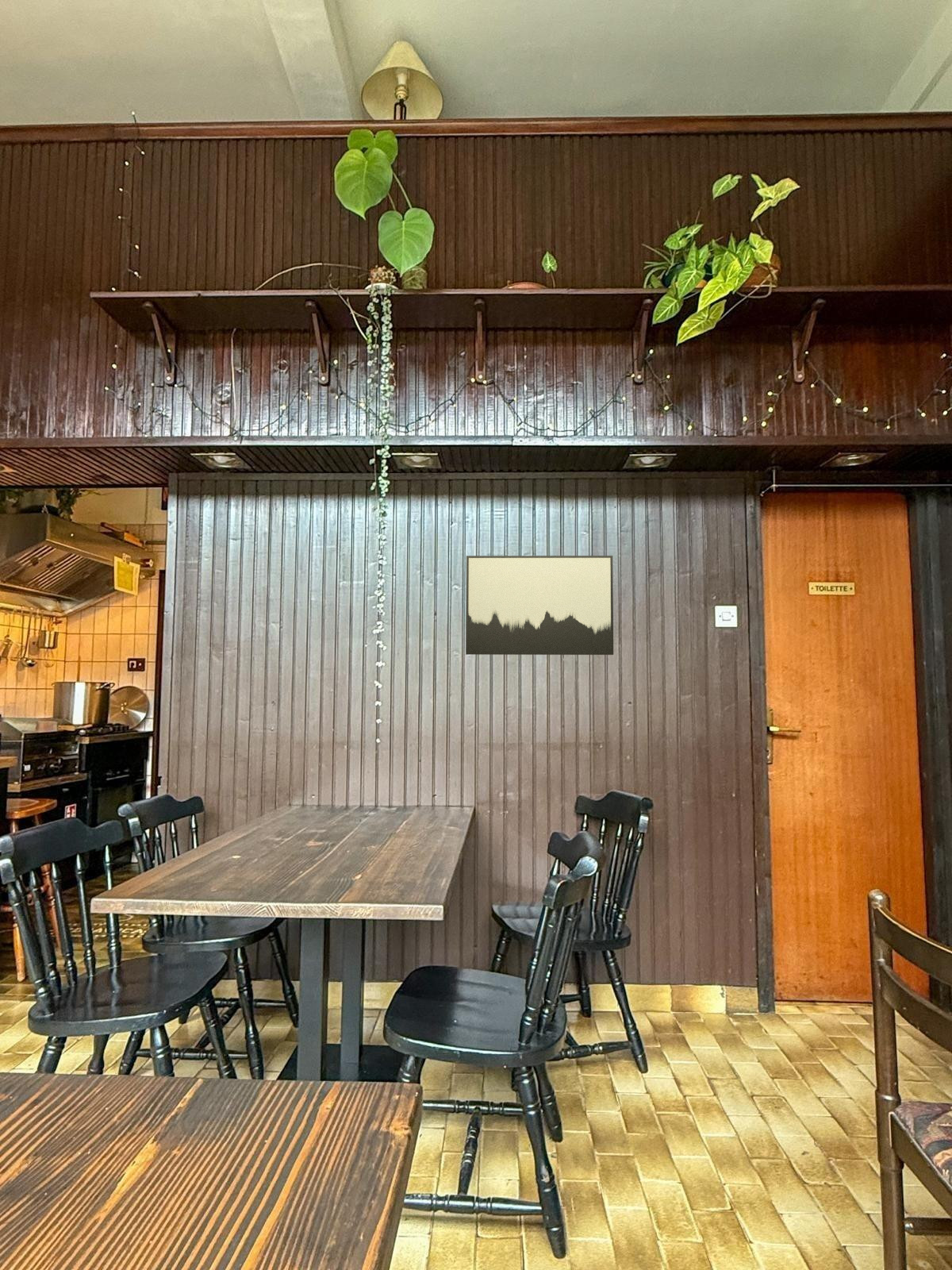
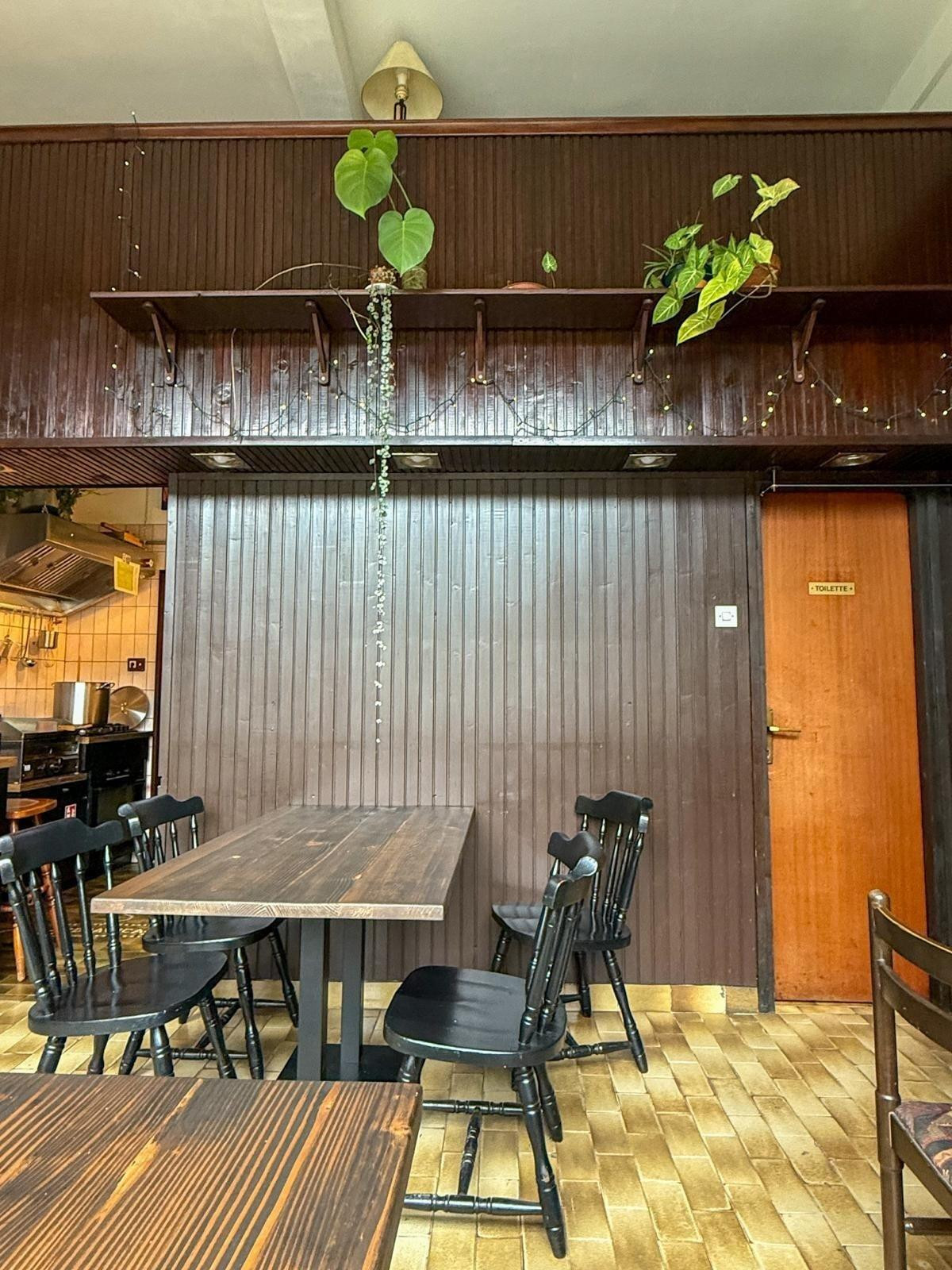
- wall art (539, 605)
